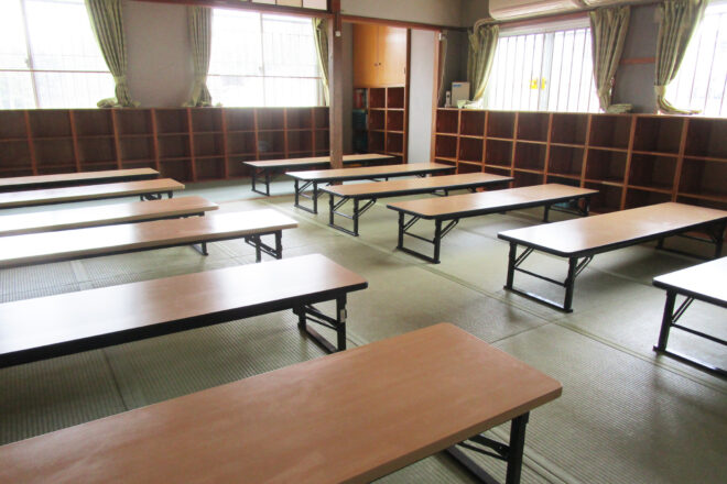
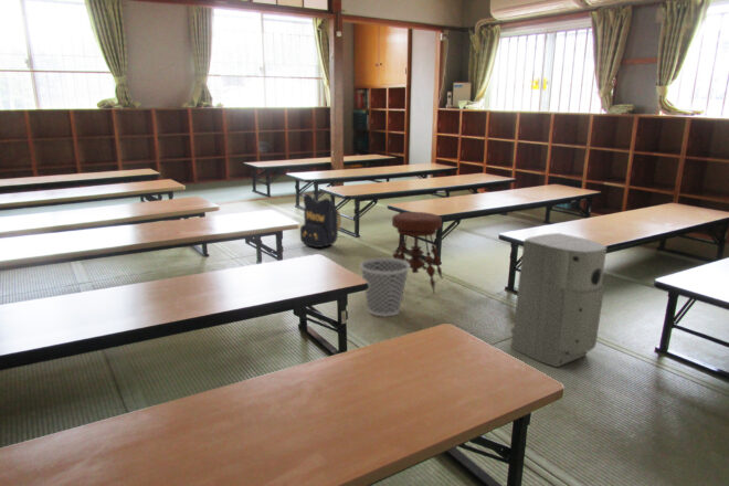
+ backpack (321, 220)
+ air purifier (558, 298)
+ wastebasket (383, 287)
+ stool (415, 249)
